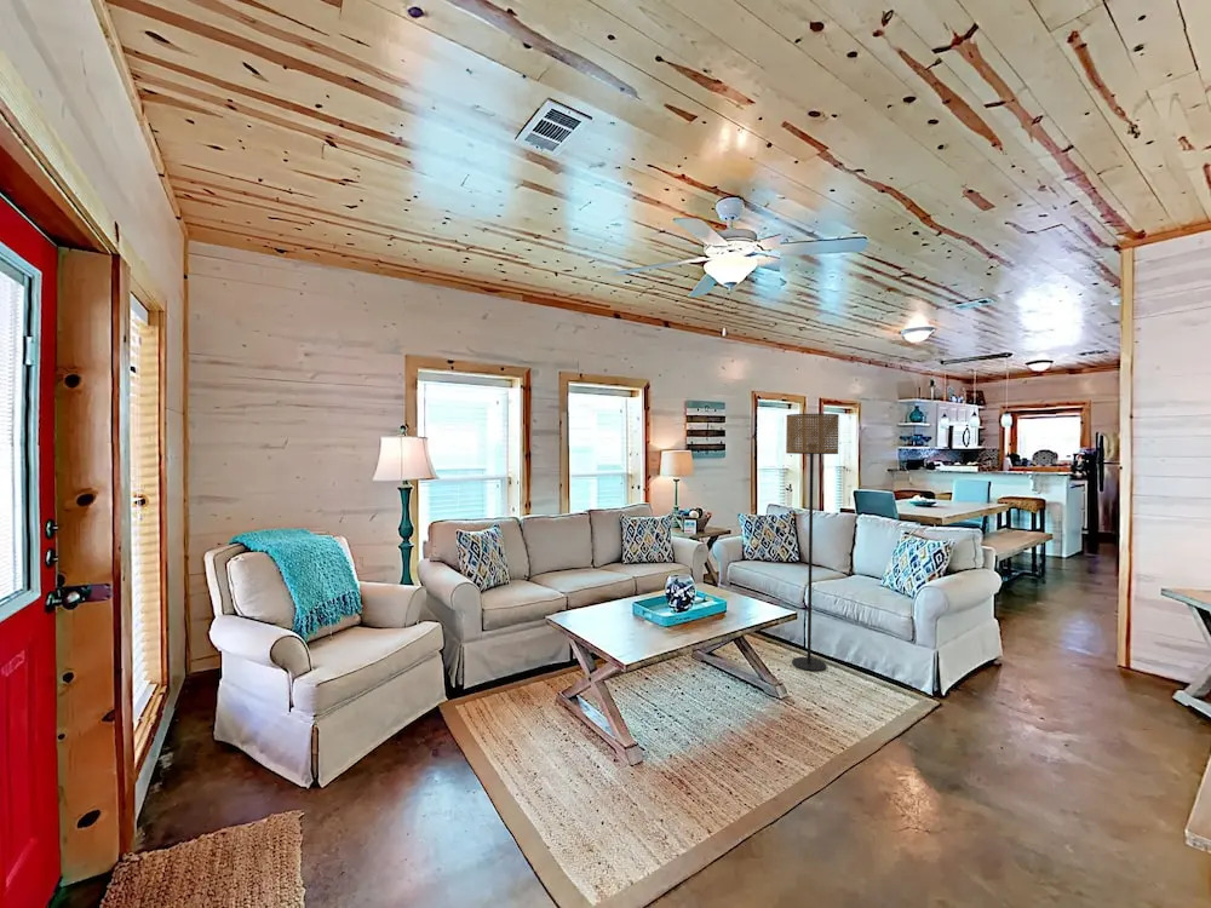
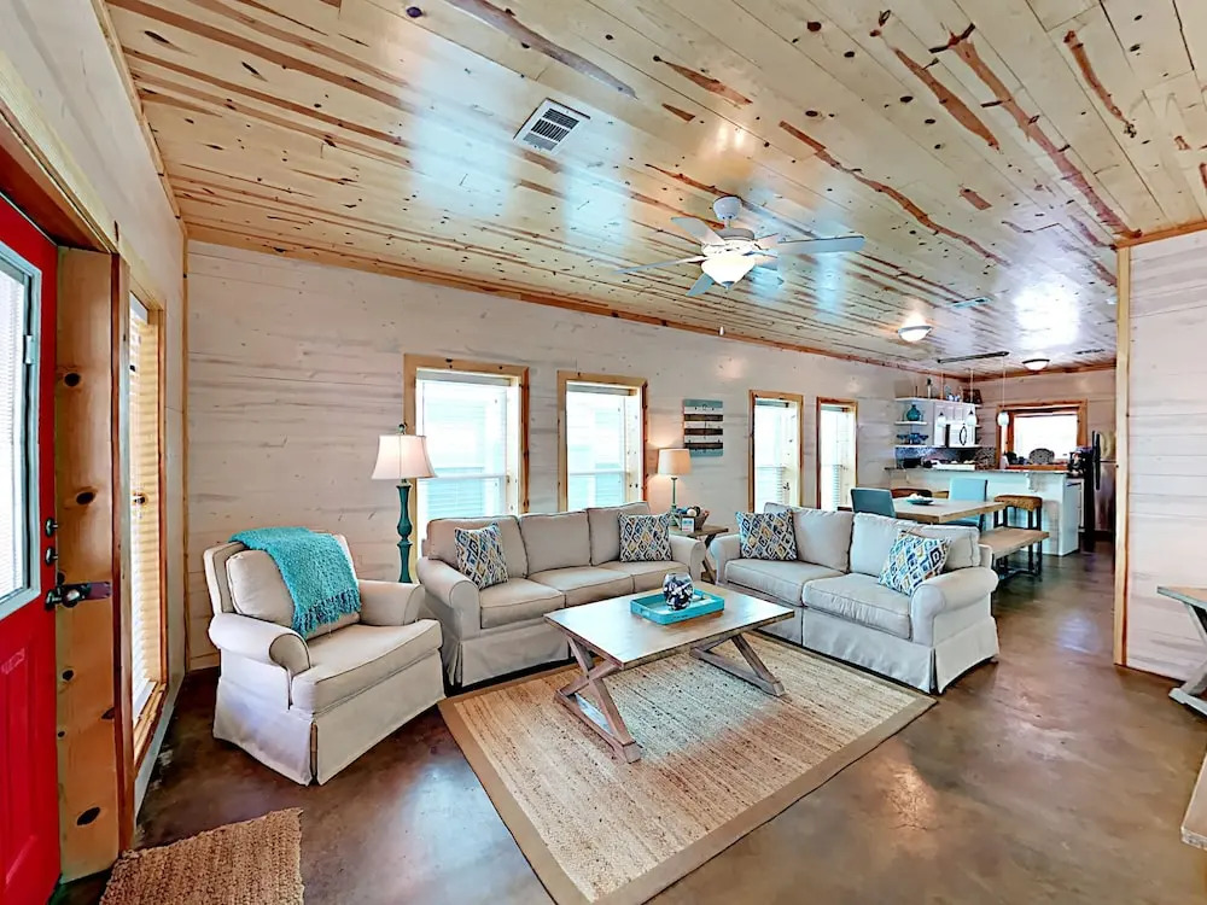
- floor lamp (810, 540)
